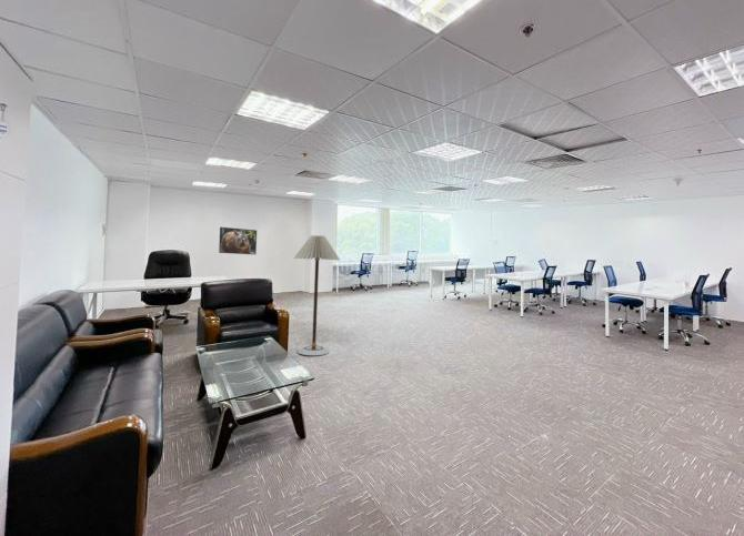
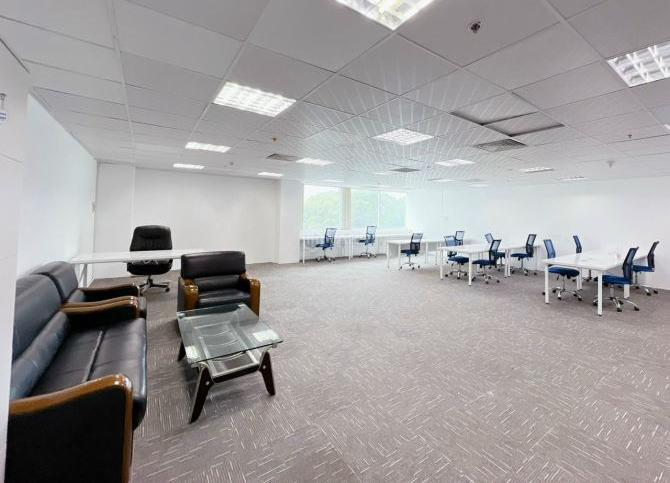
- floor lamp (315, 293)
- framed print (238, 241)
